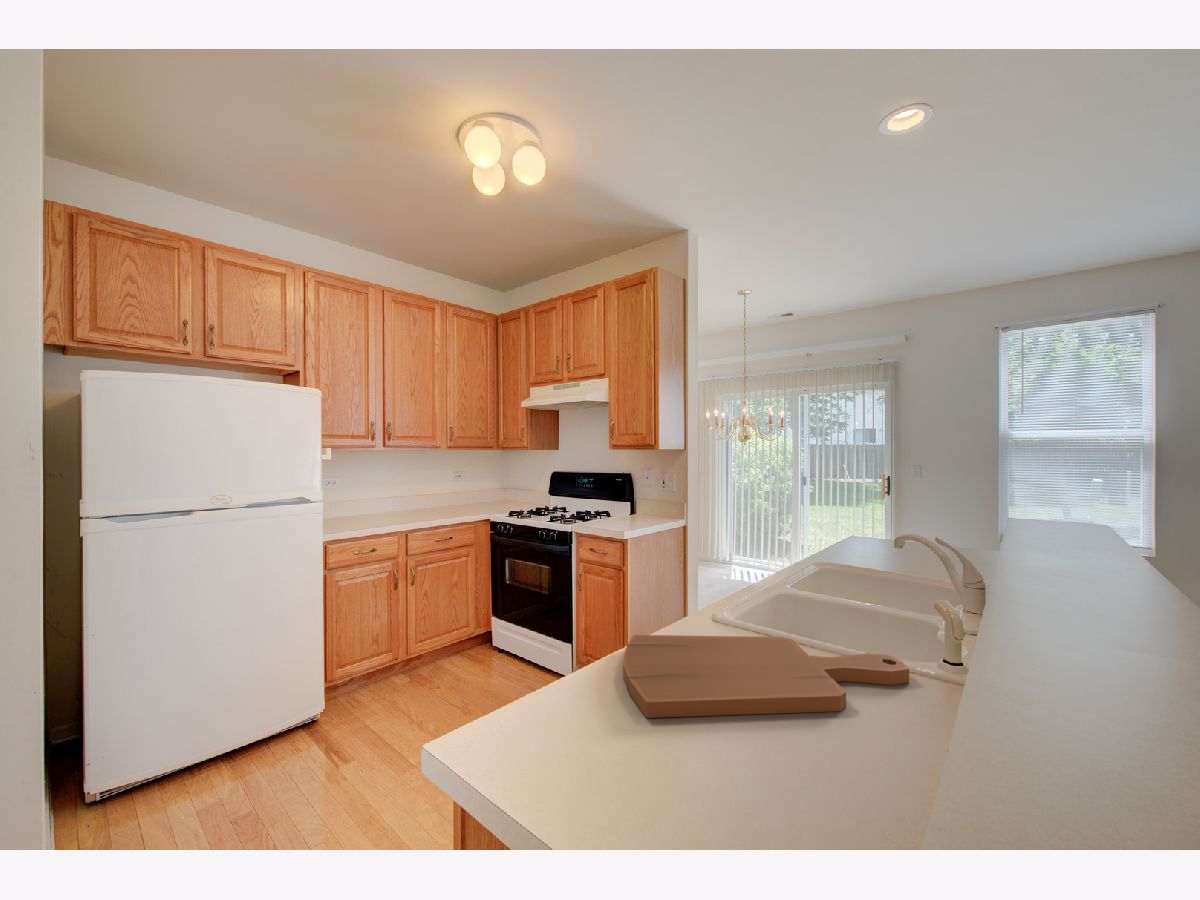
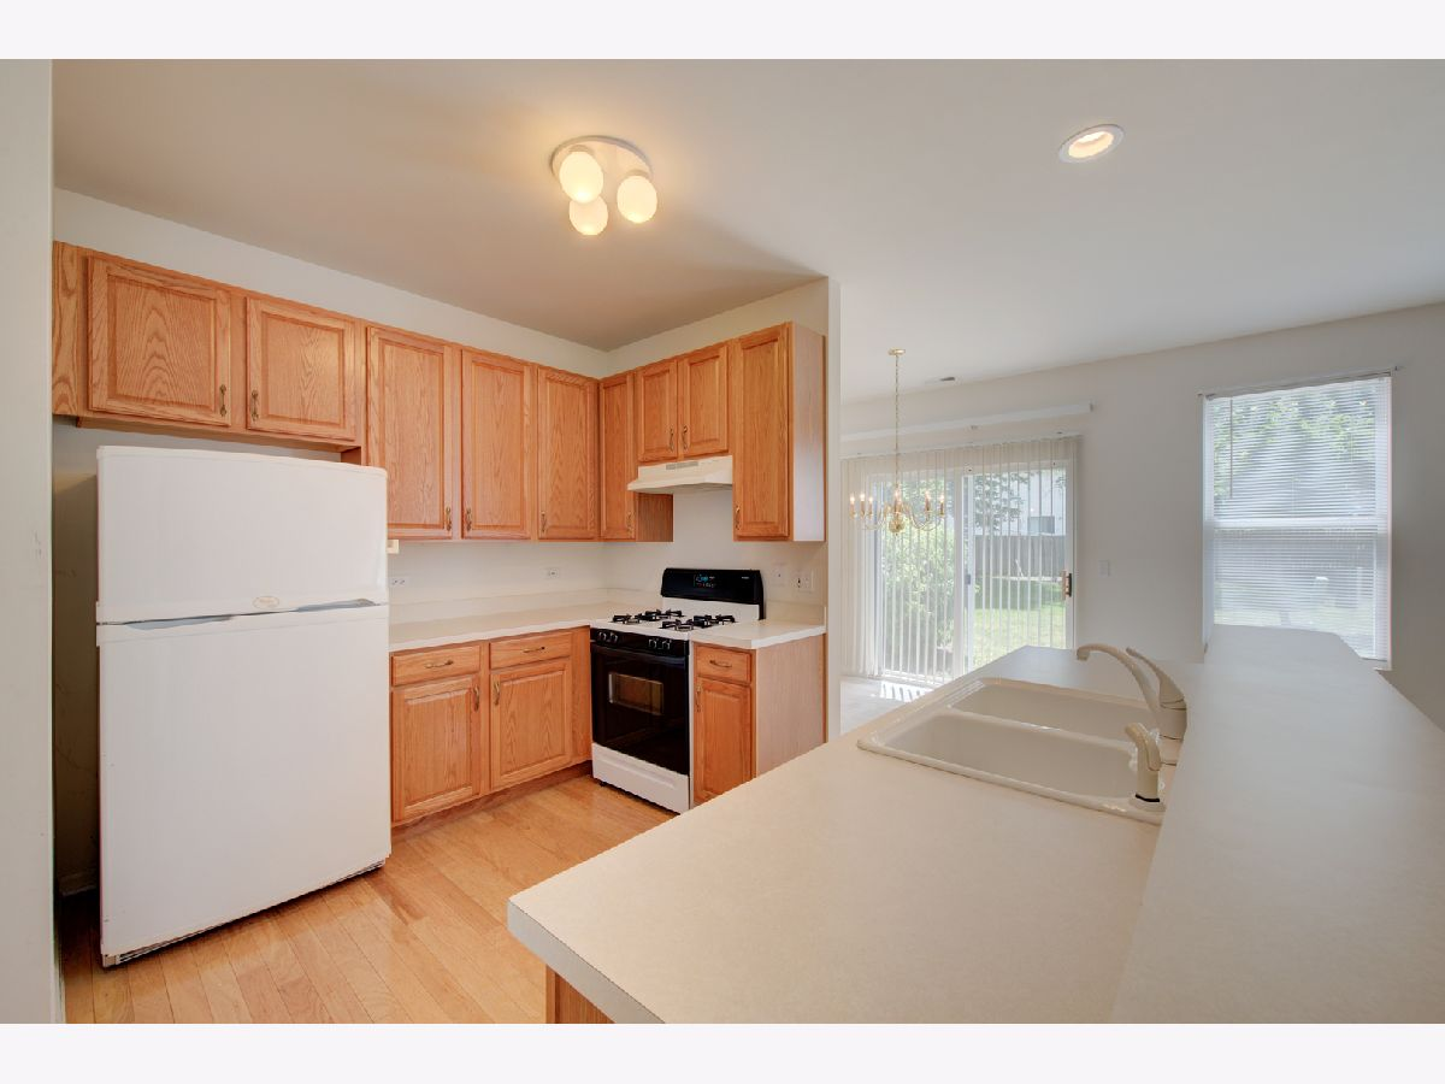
- cutting board (740, 669)
